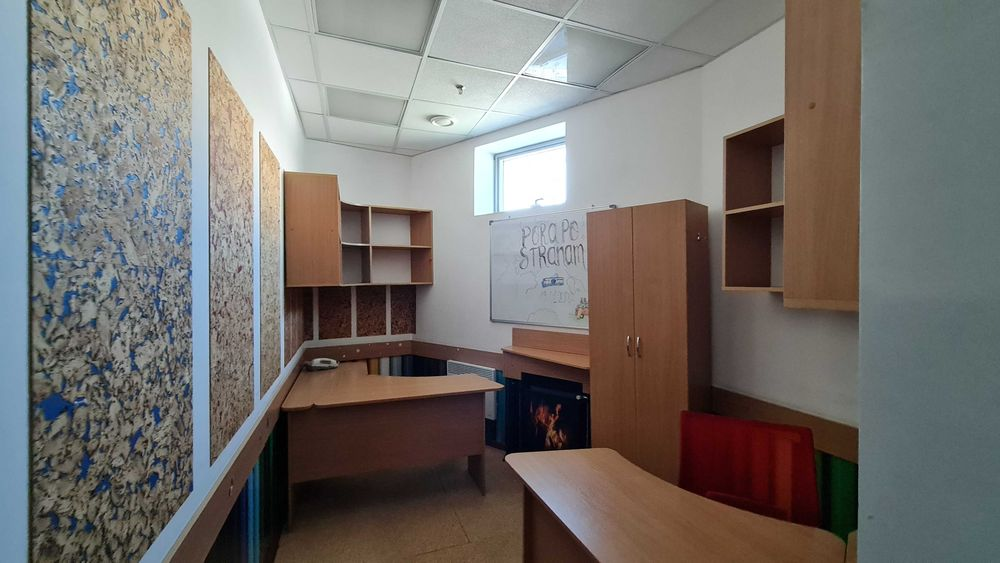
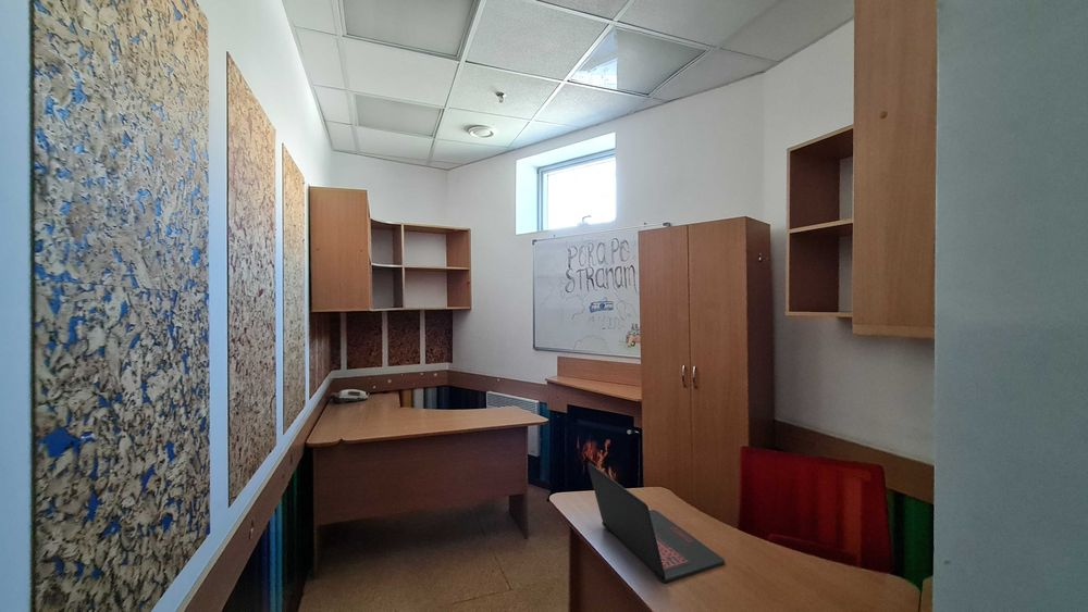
+ laptop (651, 510)
